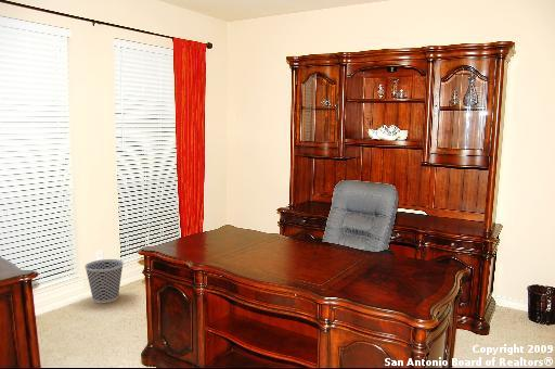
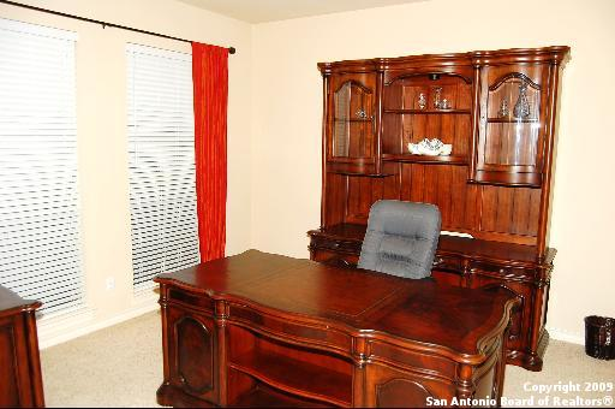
- wastebasket (104, 281)
